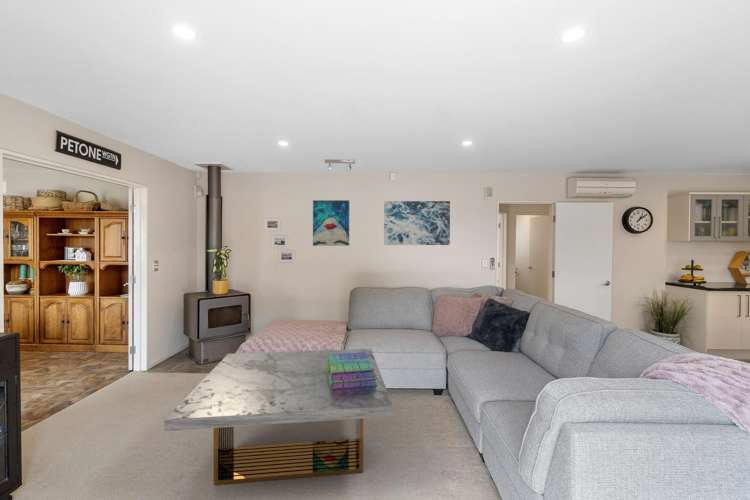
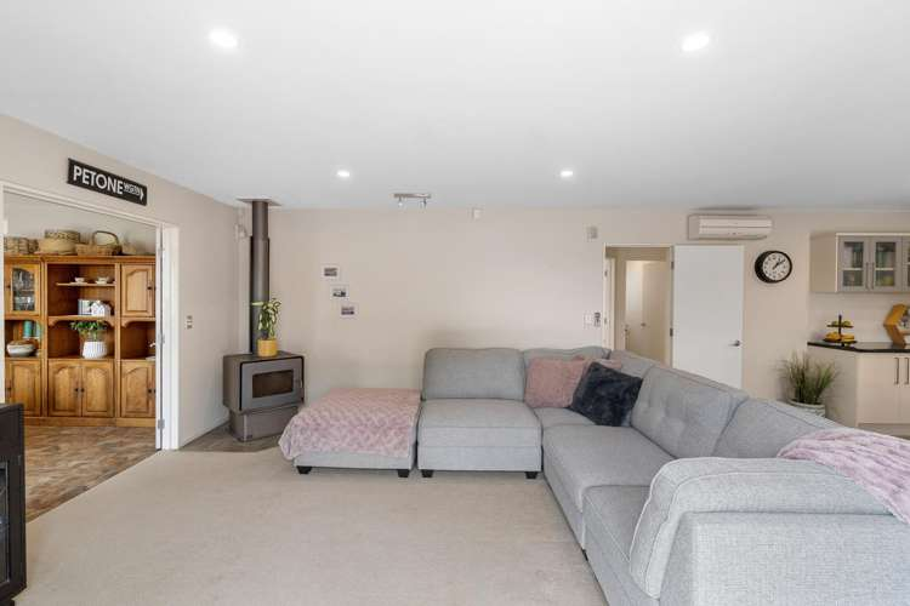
- stack of books (349, 368)
- wall art (331, 223)
- wall art (416, 223)
- coffee table (294, 418)
